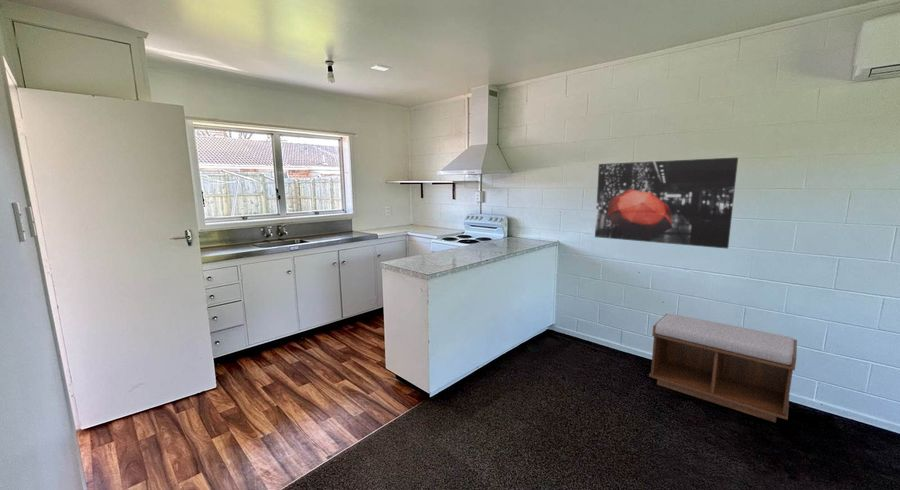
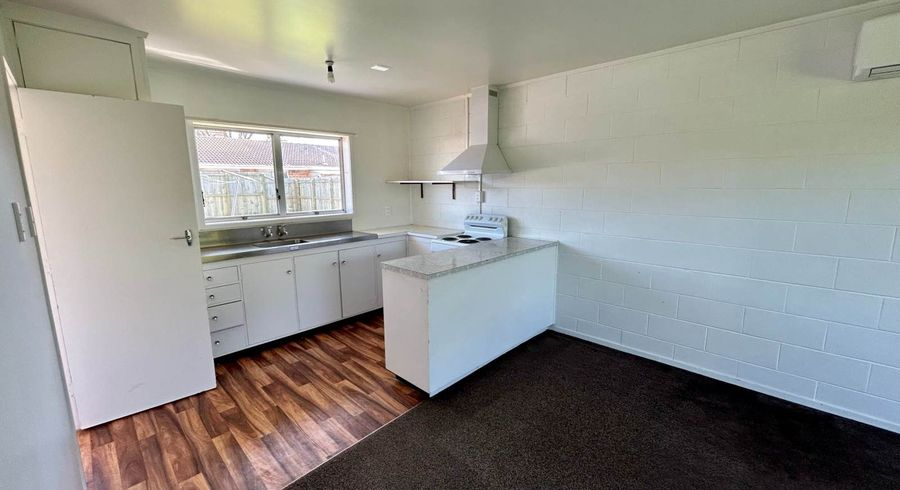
- wall art (657, 202)
- bench (718, 361)
